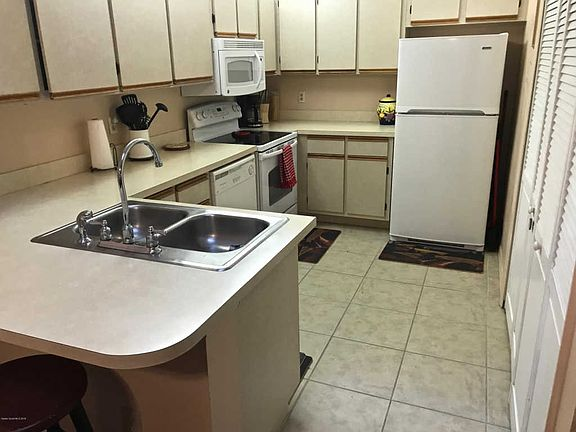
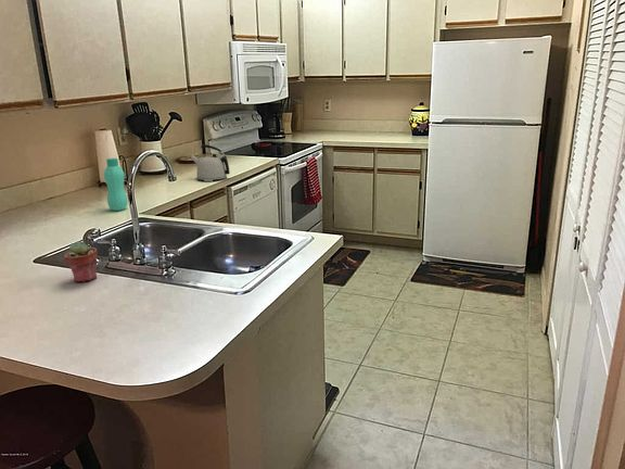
+ kettle (209, 161)
+ bottle (115, 183)
+ potted succulent (81, 259)
